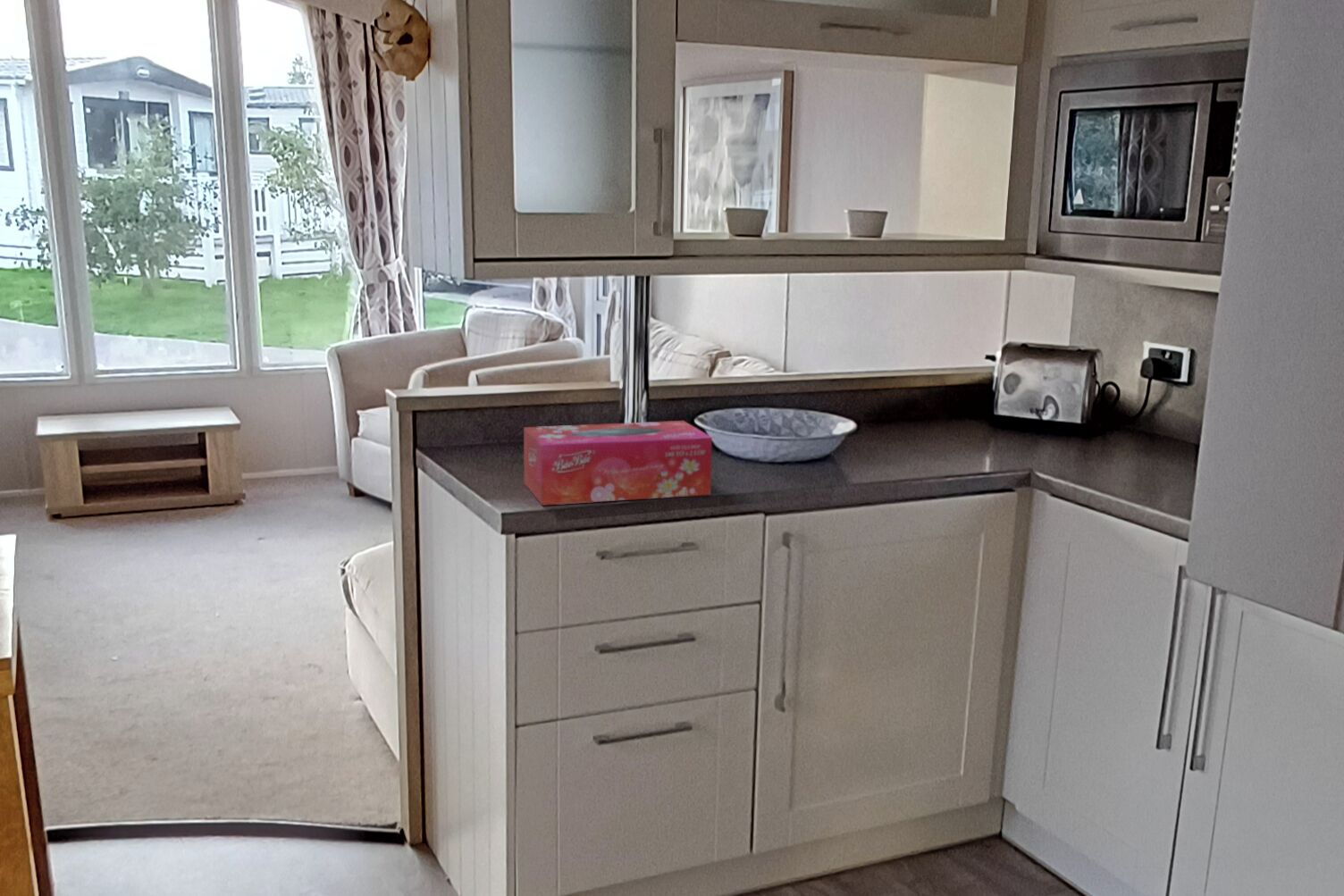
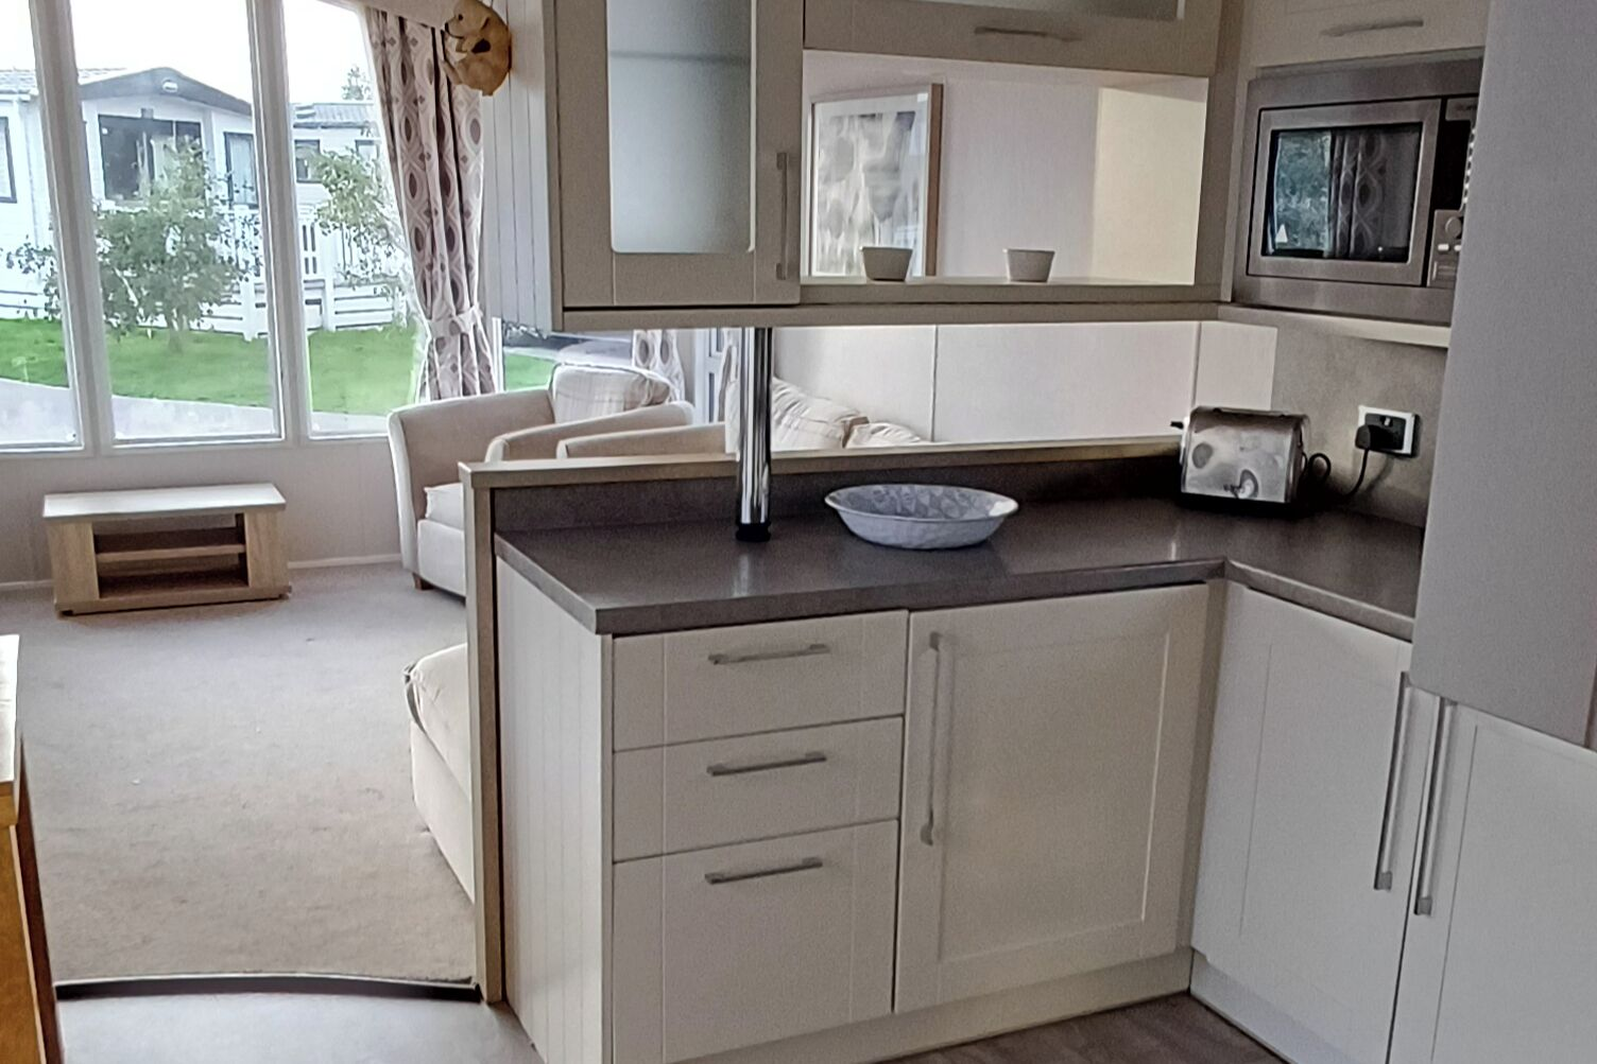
- tissue box (616, 460)
